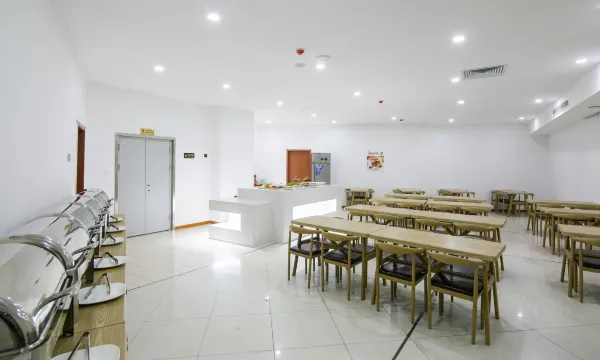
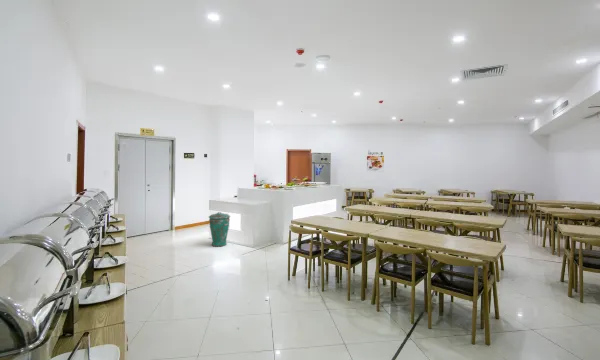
+ trash can (219, 228)
